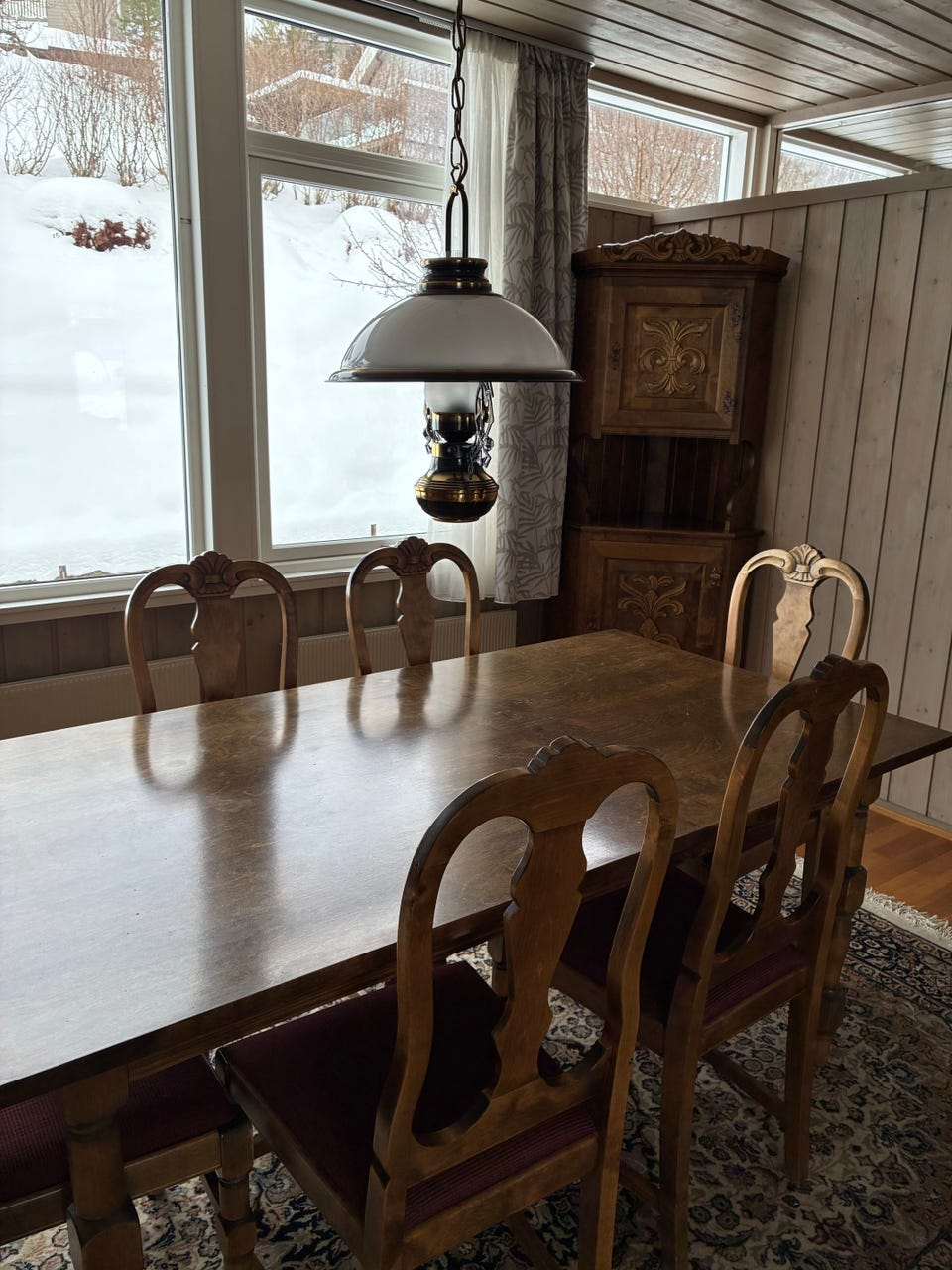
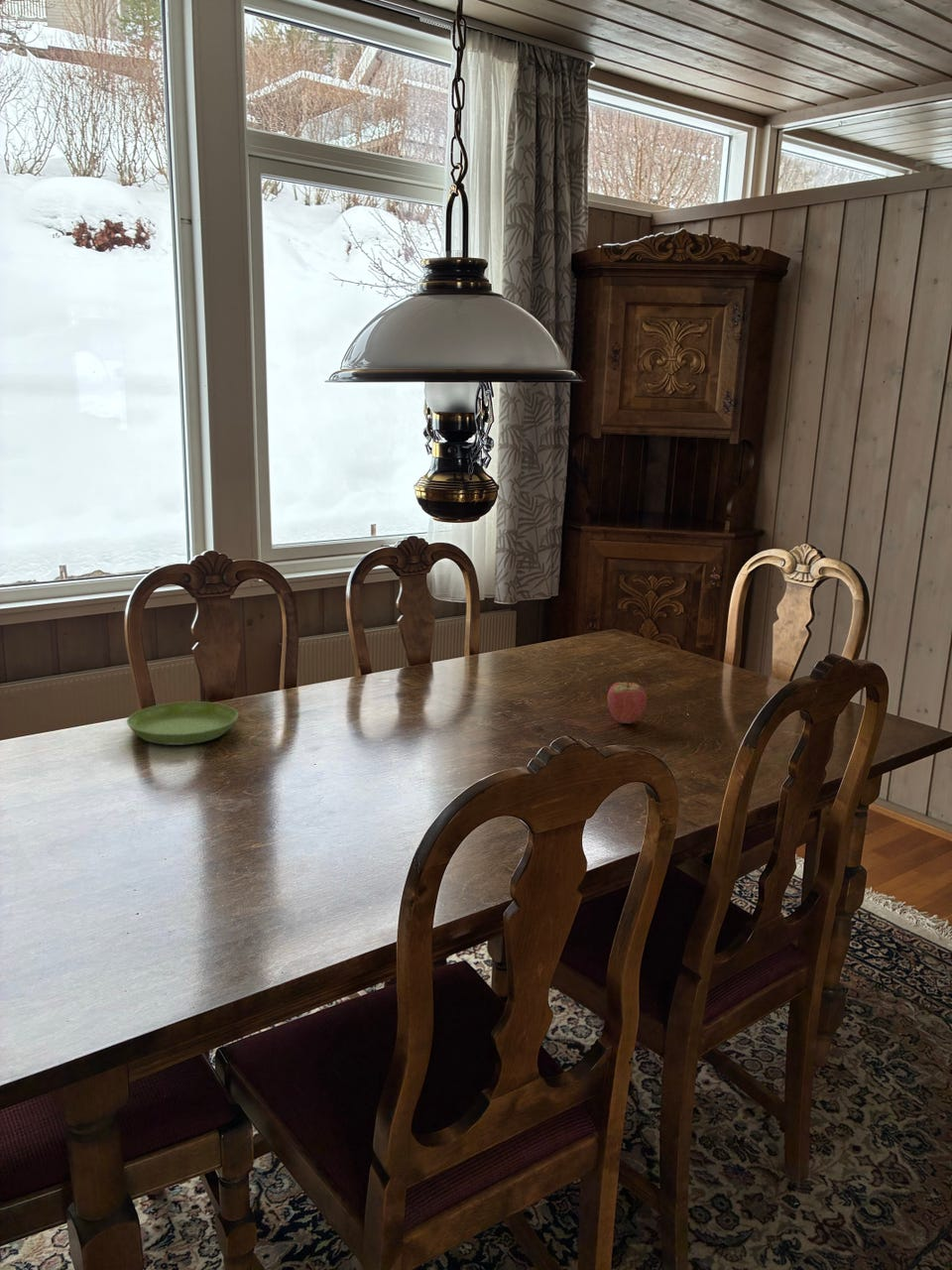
+ fruit (627, 698)
+ saucer (183, 724)
